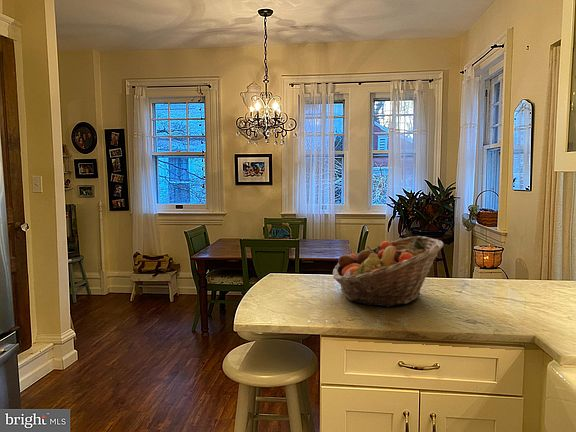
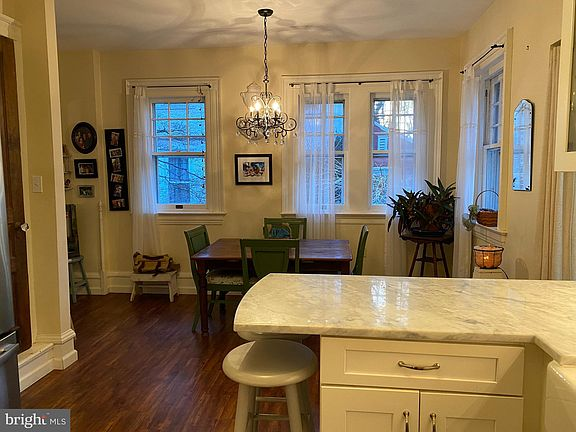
- fruit basket (385, 266)
